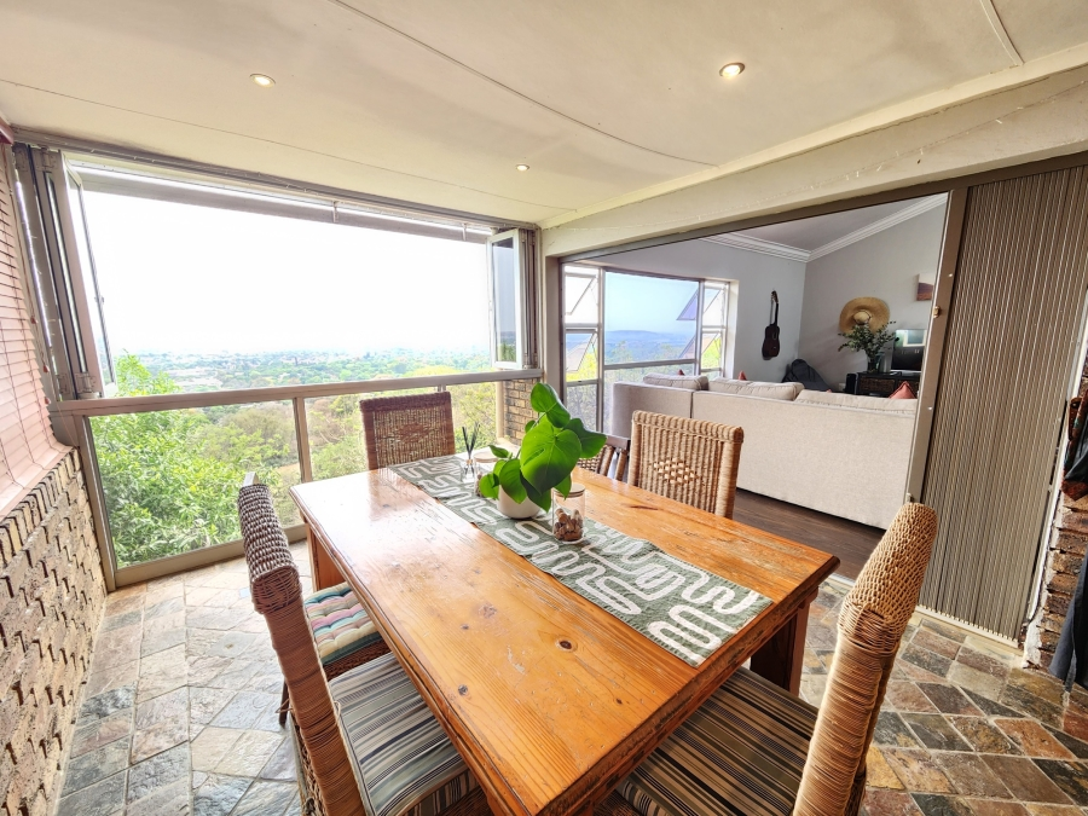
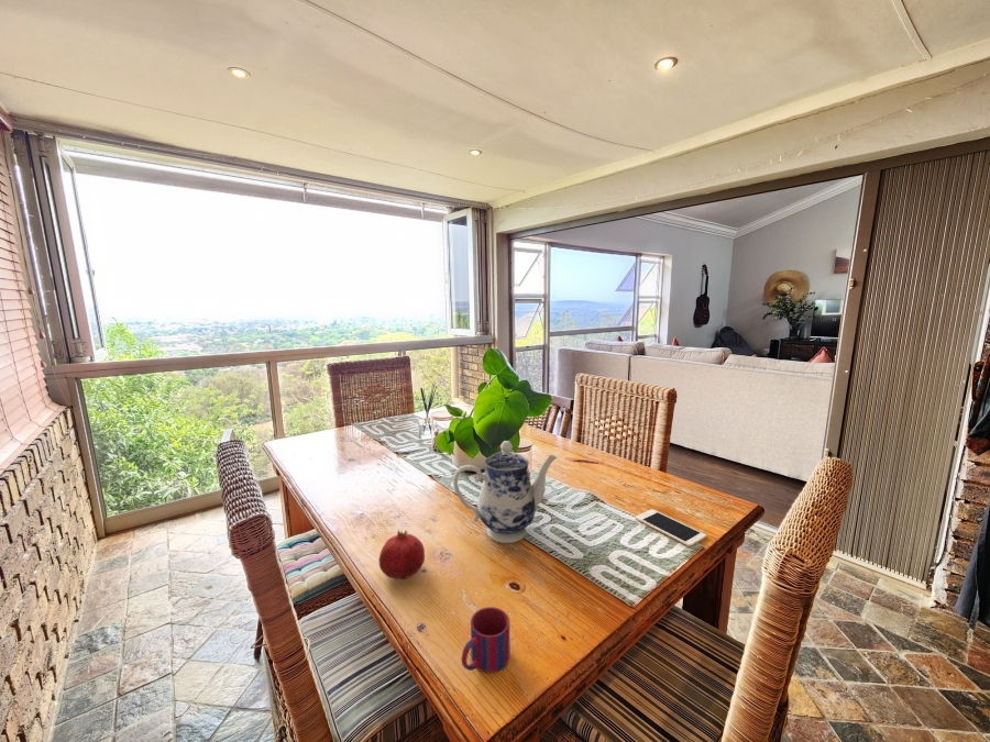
+ teapot (506, 487)
+ fruit (402, 552)
+ cell phone (669, 525)
+ mug (483, 644)
